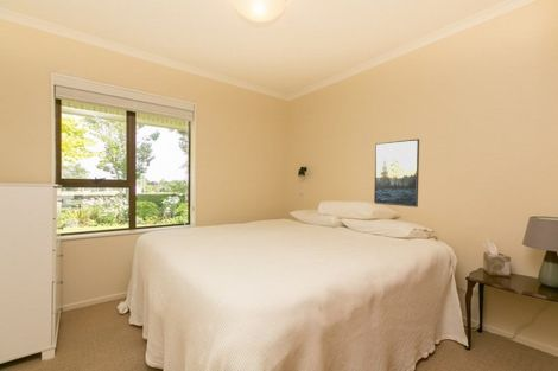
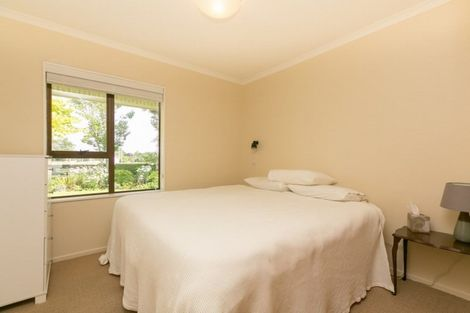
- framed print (394, 173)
